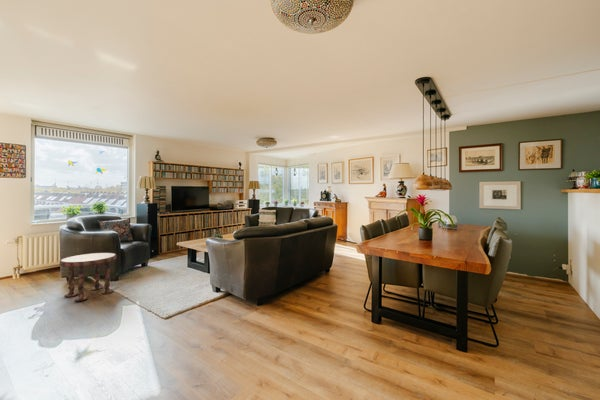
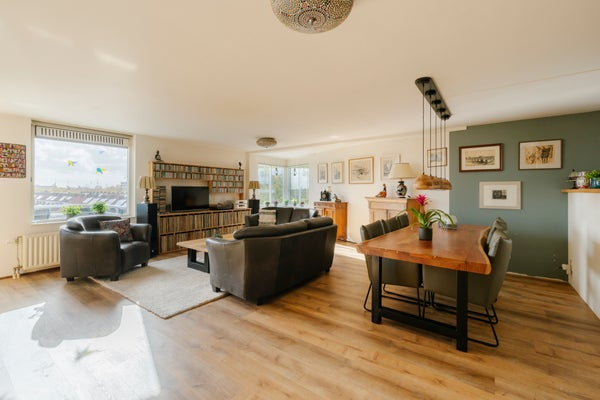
- side table (94, 278)
